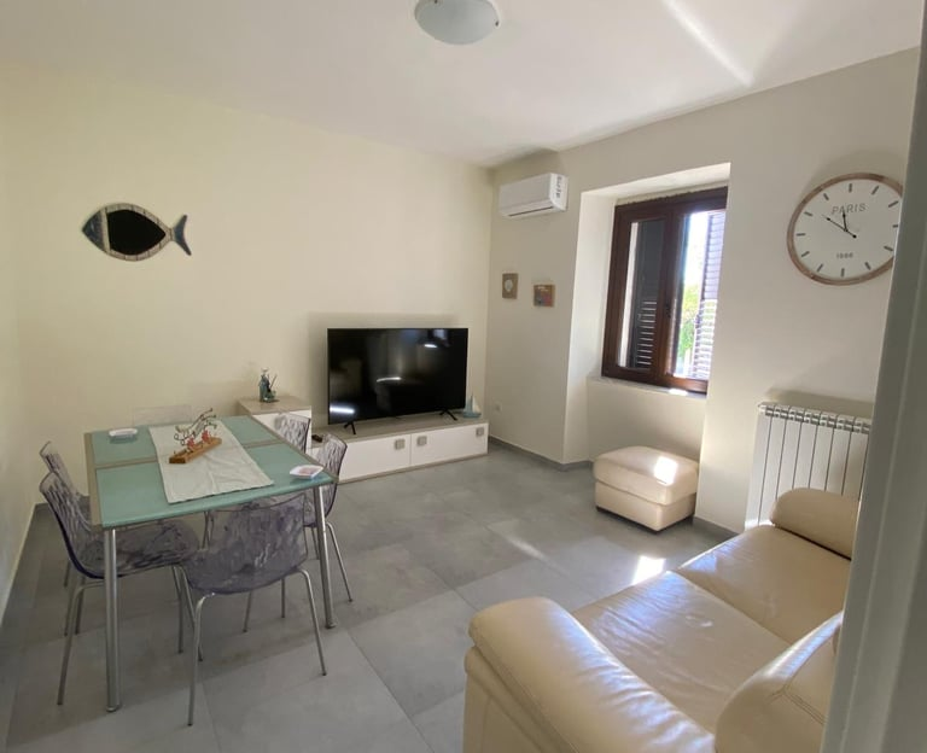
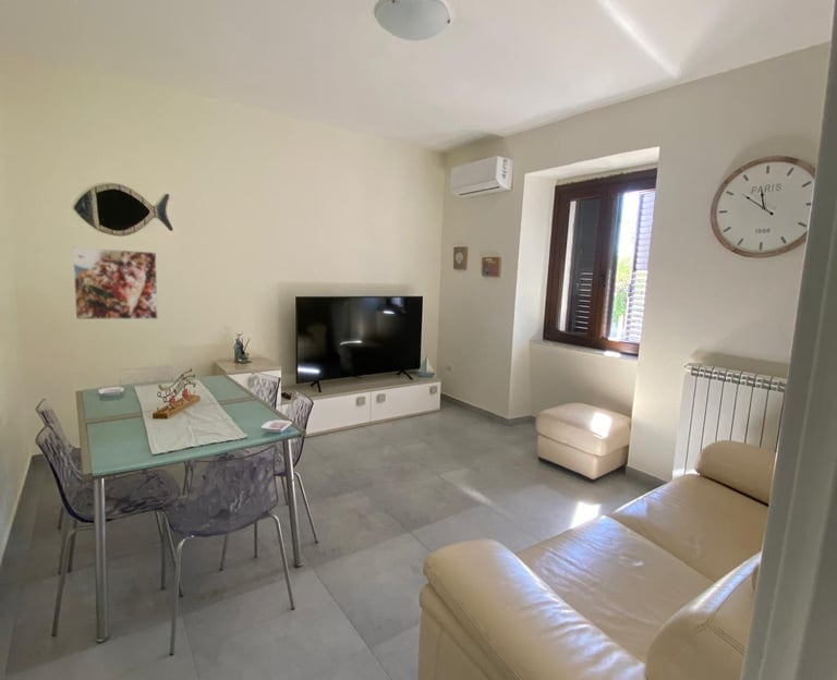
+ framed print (117, 284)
